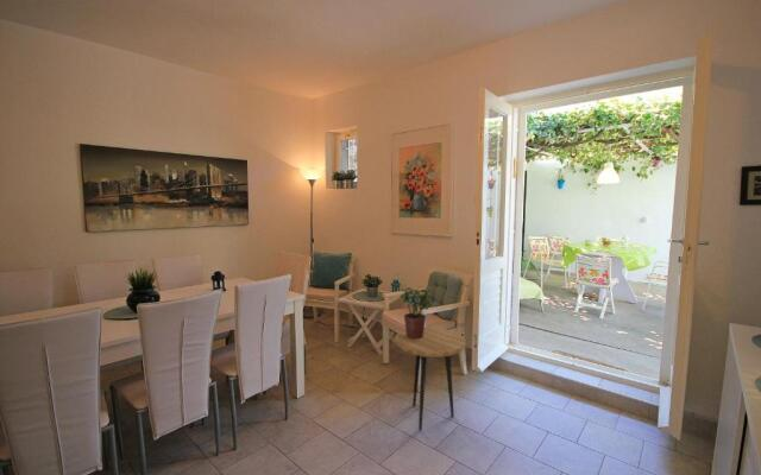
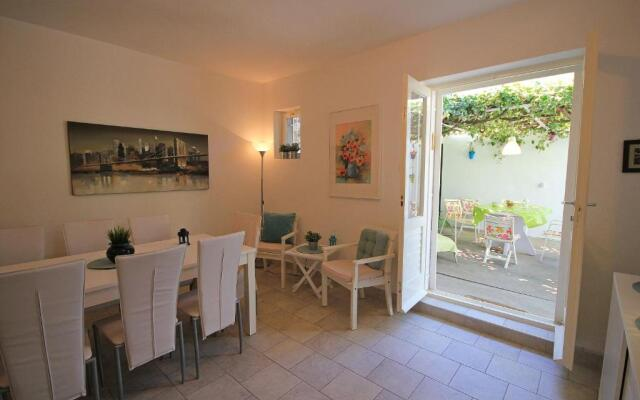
- side table (424, 378)
- potted plant (413, 310)
